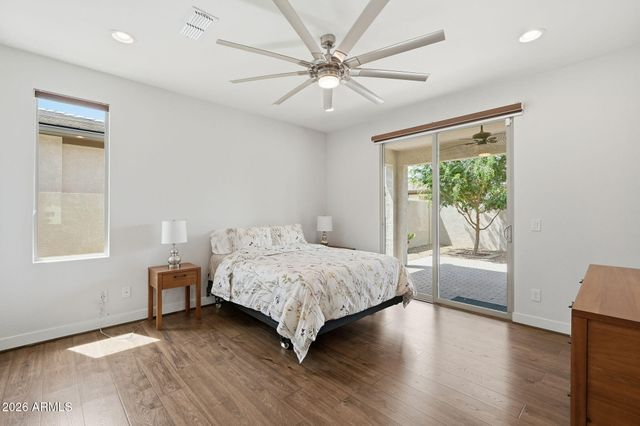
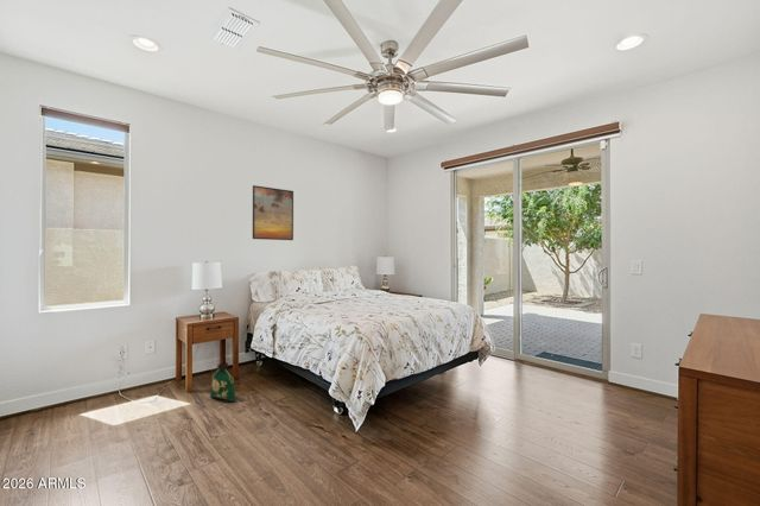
+ bag (222, 381)
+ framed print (273, 214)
